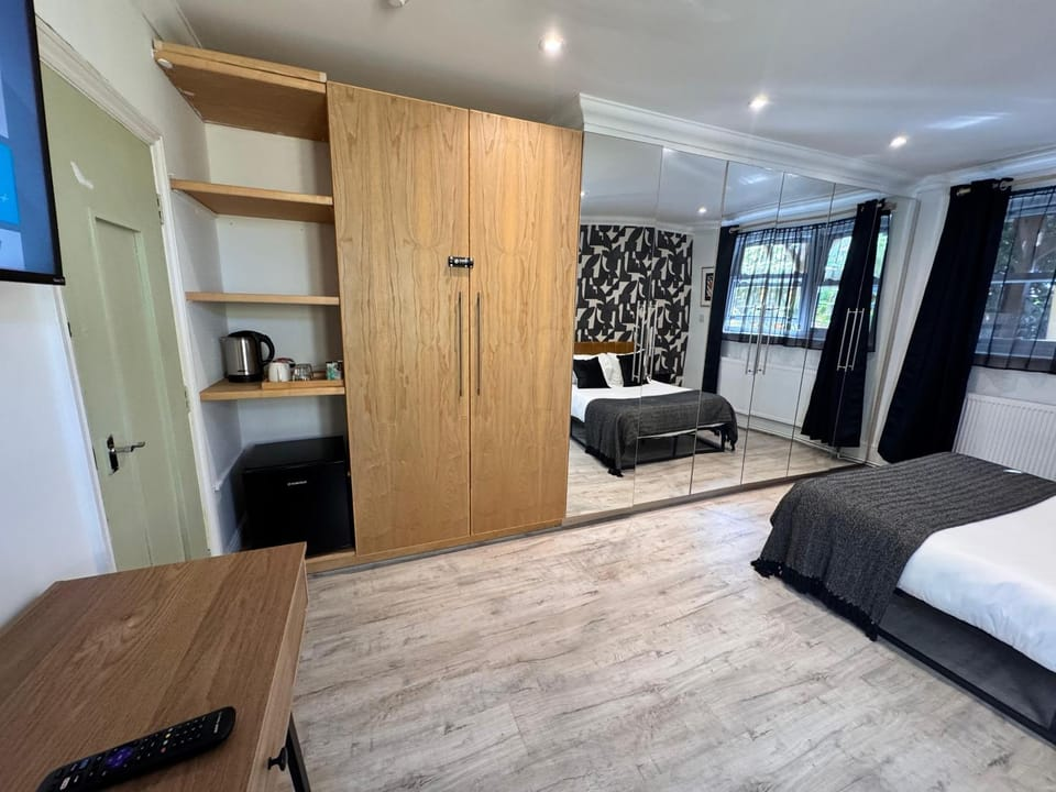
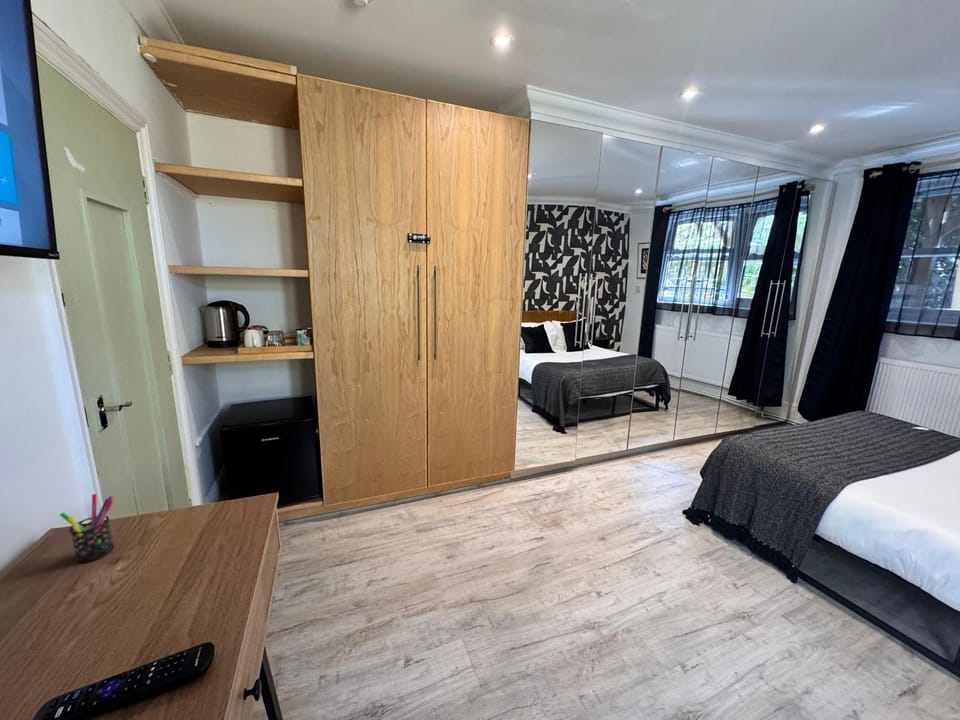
+ pen holder (86, 525)
